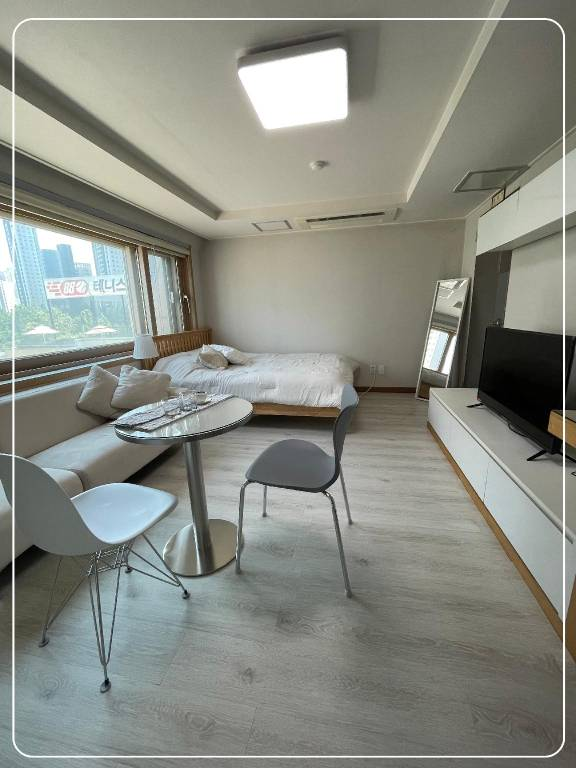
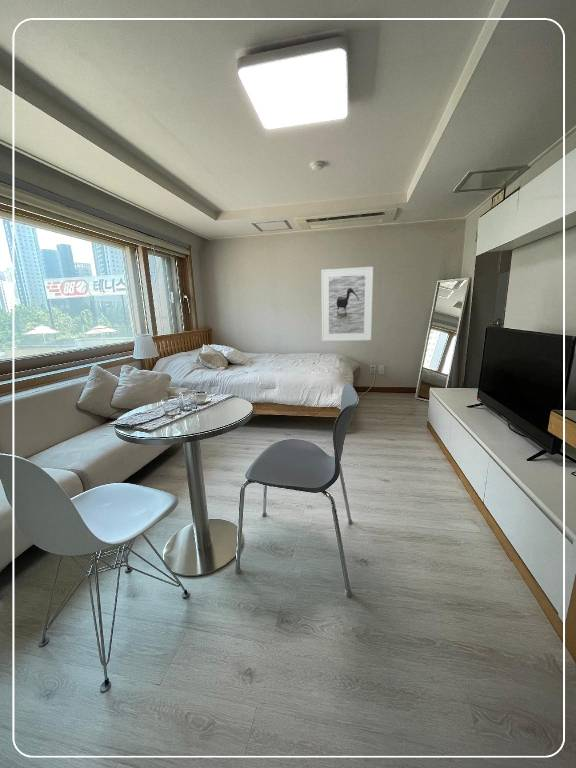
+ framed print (346, 305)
